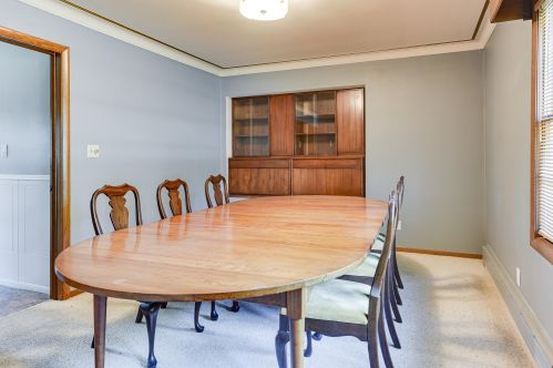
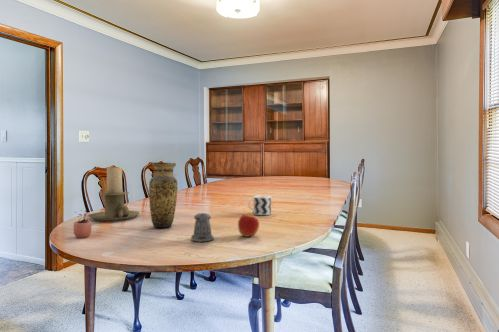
+ candle holder (114, 192)
+ apple (248, 223)
+ cup (259, 205)
+ pepper shaker (202, 225)
+ cocoa (81, 222)
+ vase (163, 194)
